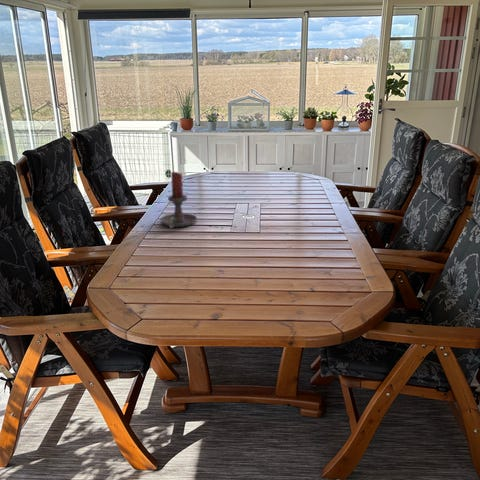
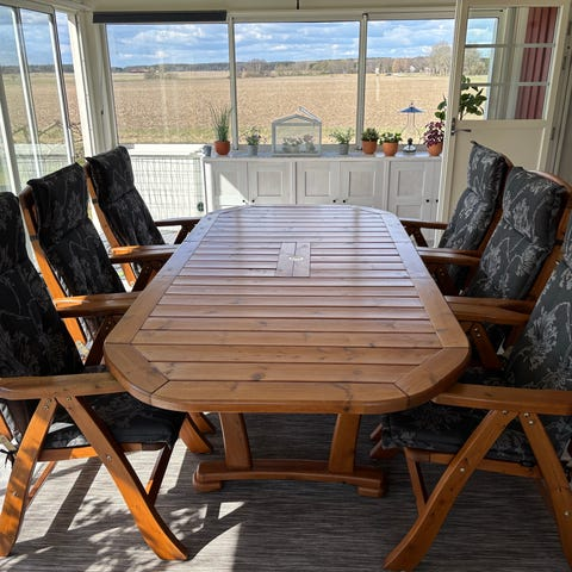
- candle holder (176, 198)
